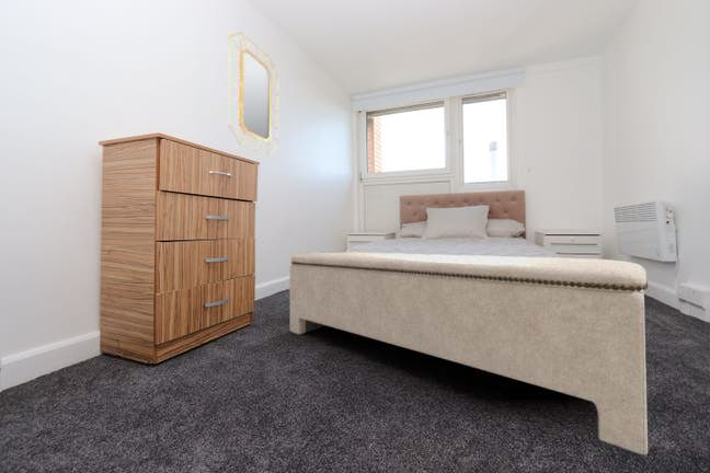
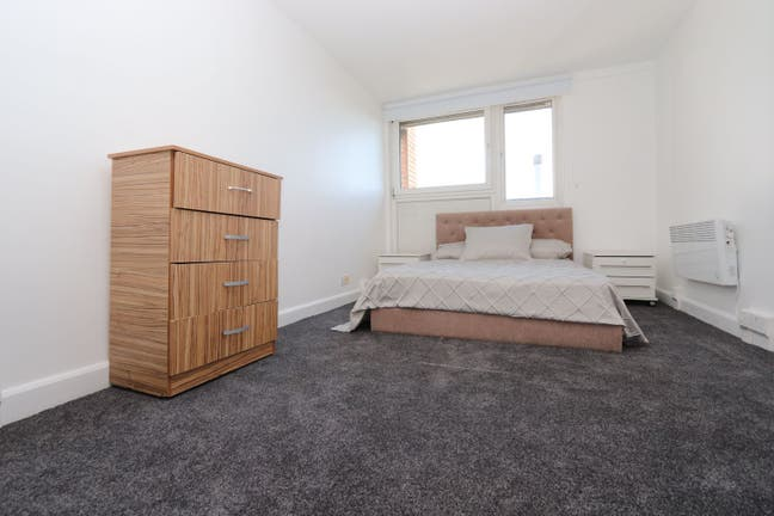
- bench (423, 304)
- home mirror (256, 96)
